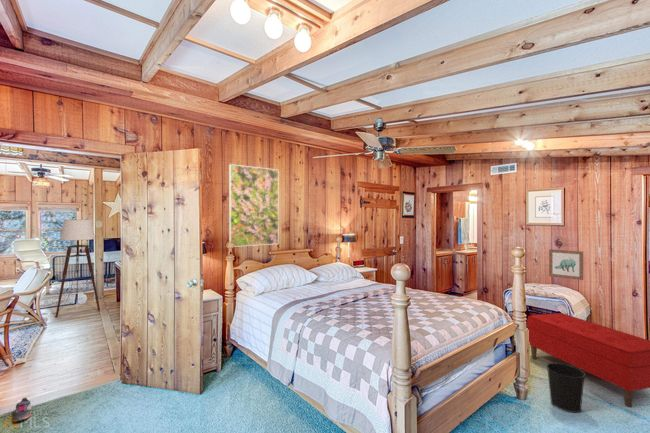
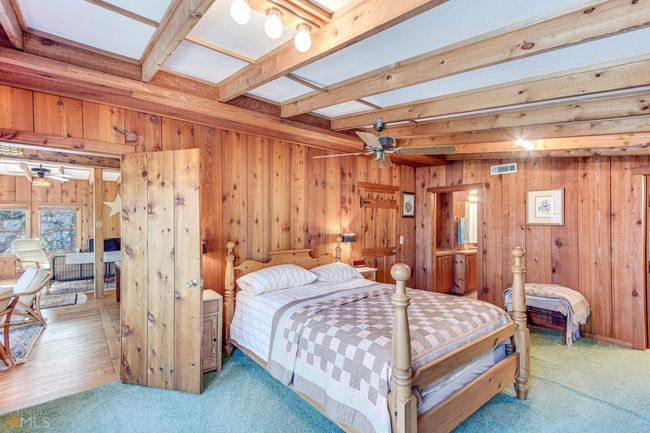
- wall art (565, 264)
- bench (589, 352)
- shoe (22, 409)
- wastebasket (565, 387)
- floor lamp (67, 266)
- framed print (255, 206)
